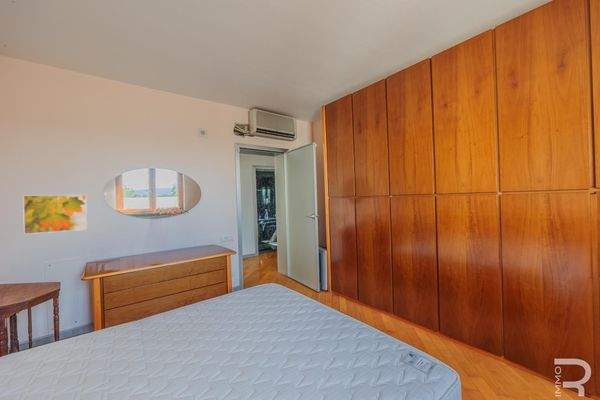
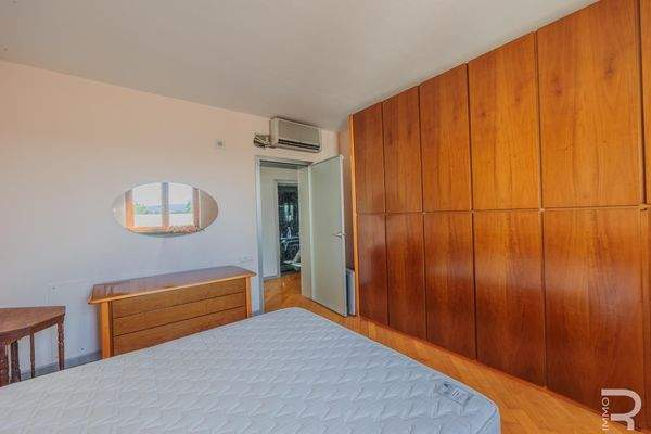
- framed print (56, 213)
